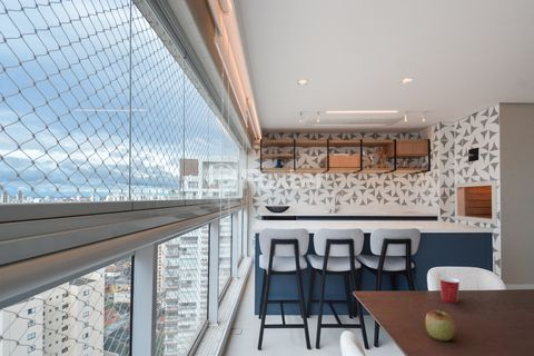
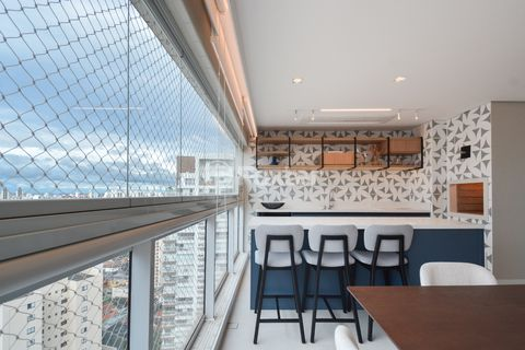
- apple (439, 323)
- mug (449, 290)
